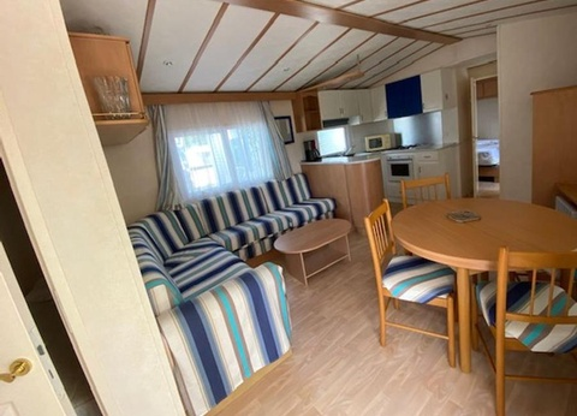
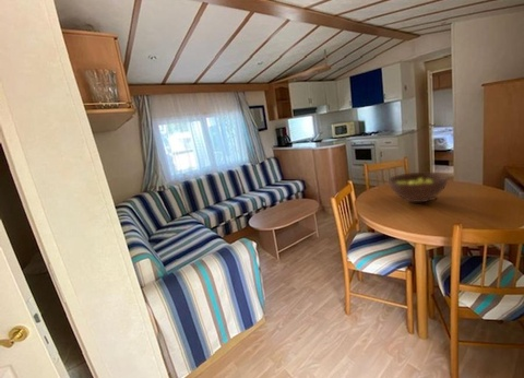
+ fruit bowl (417, 189)
